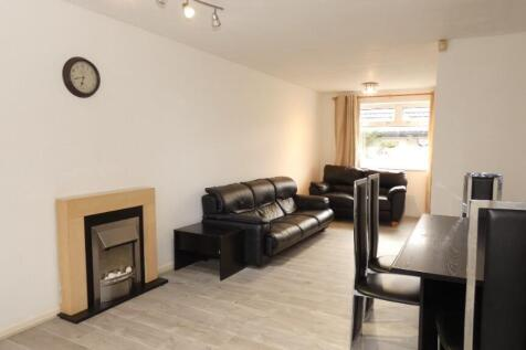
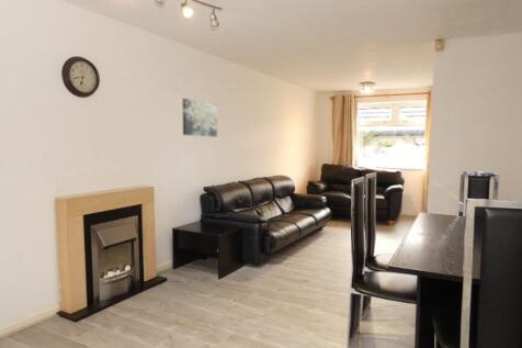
+ wall art (201, 119)
